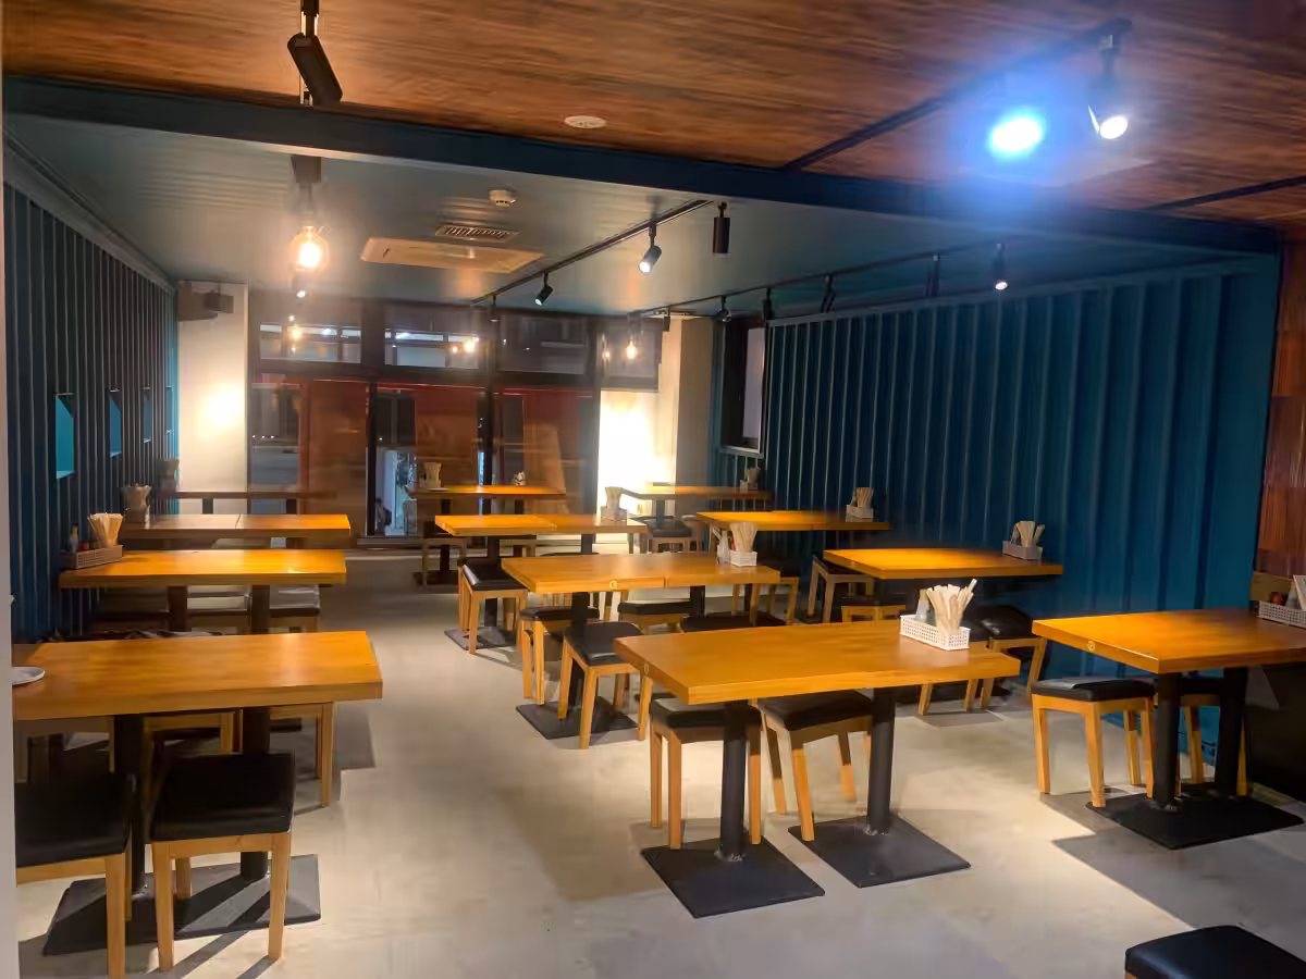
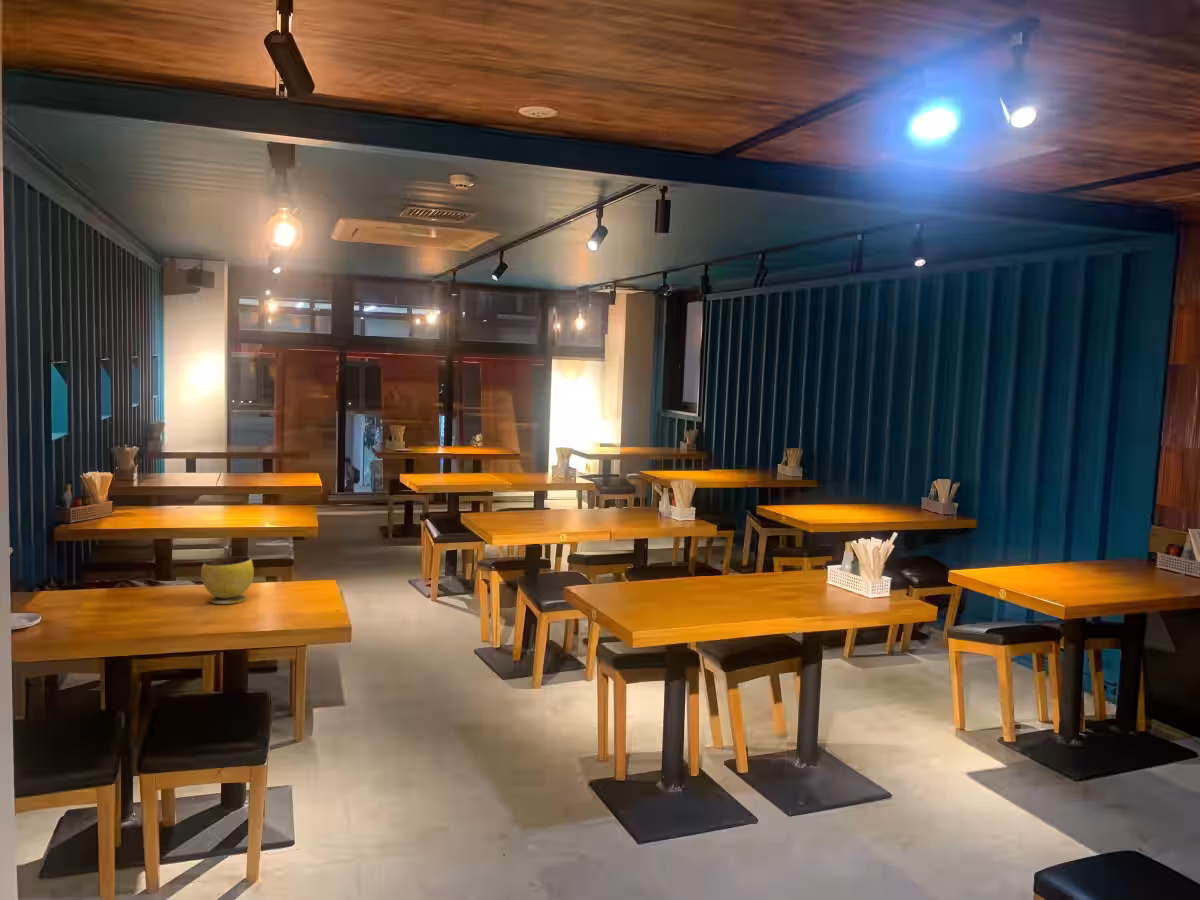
+ bowl (227, 579)
